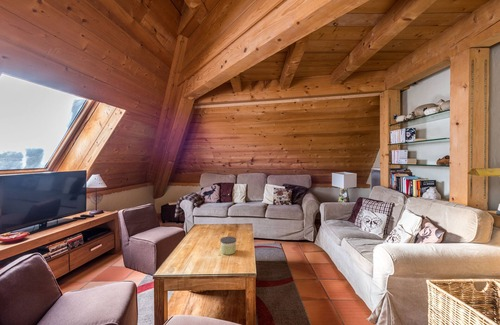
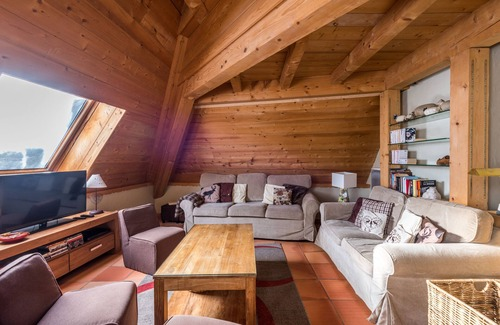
- candle (228, 245)
